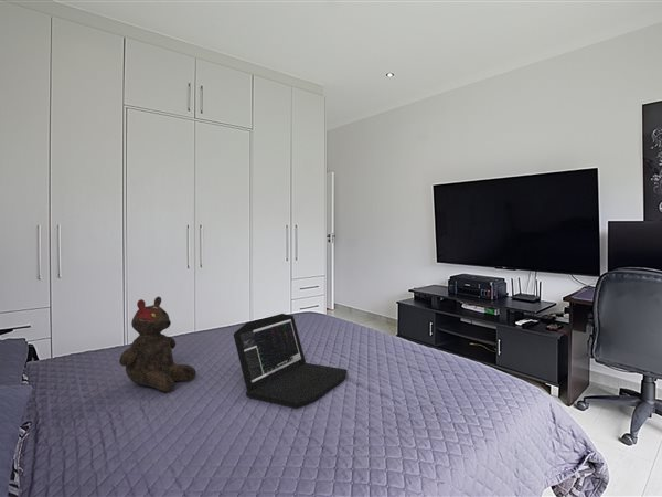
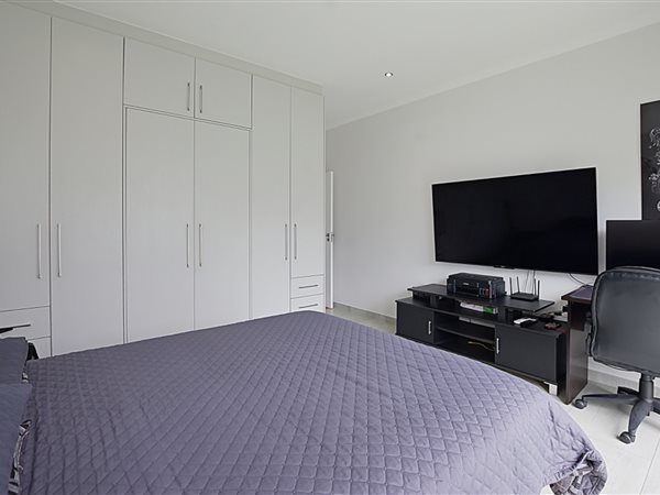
- laptop (296, 352)
- teddy bear (160, 340)
